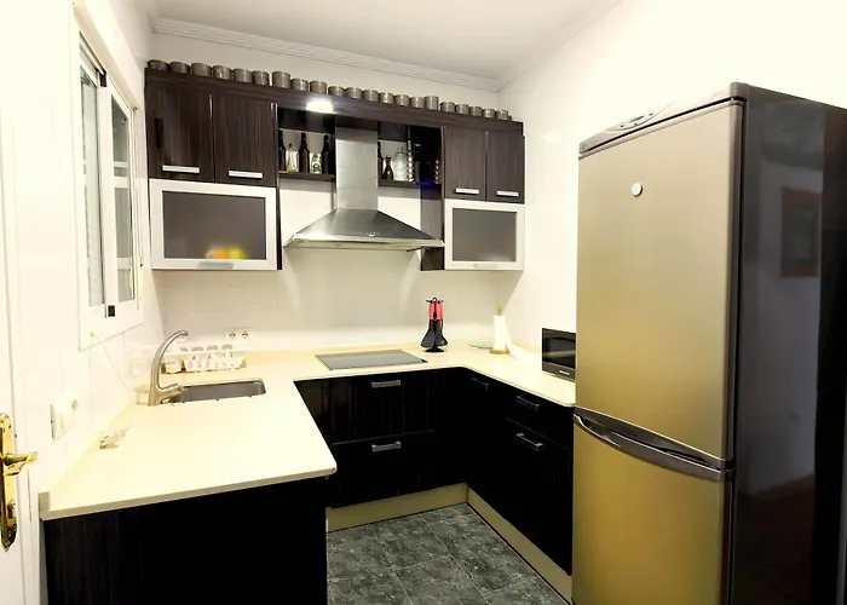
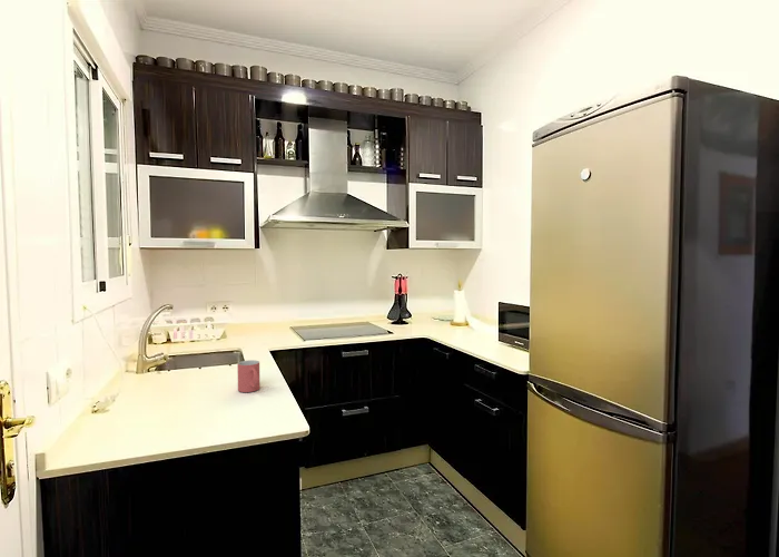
+ mug (250, 377)
